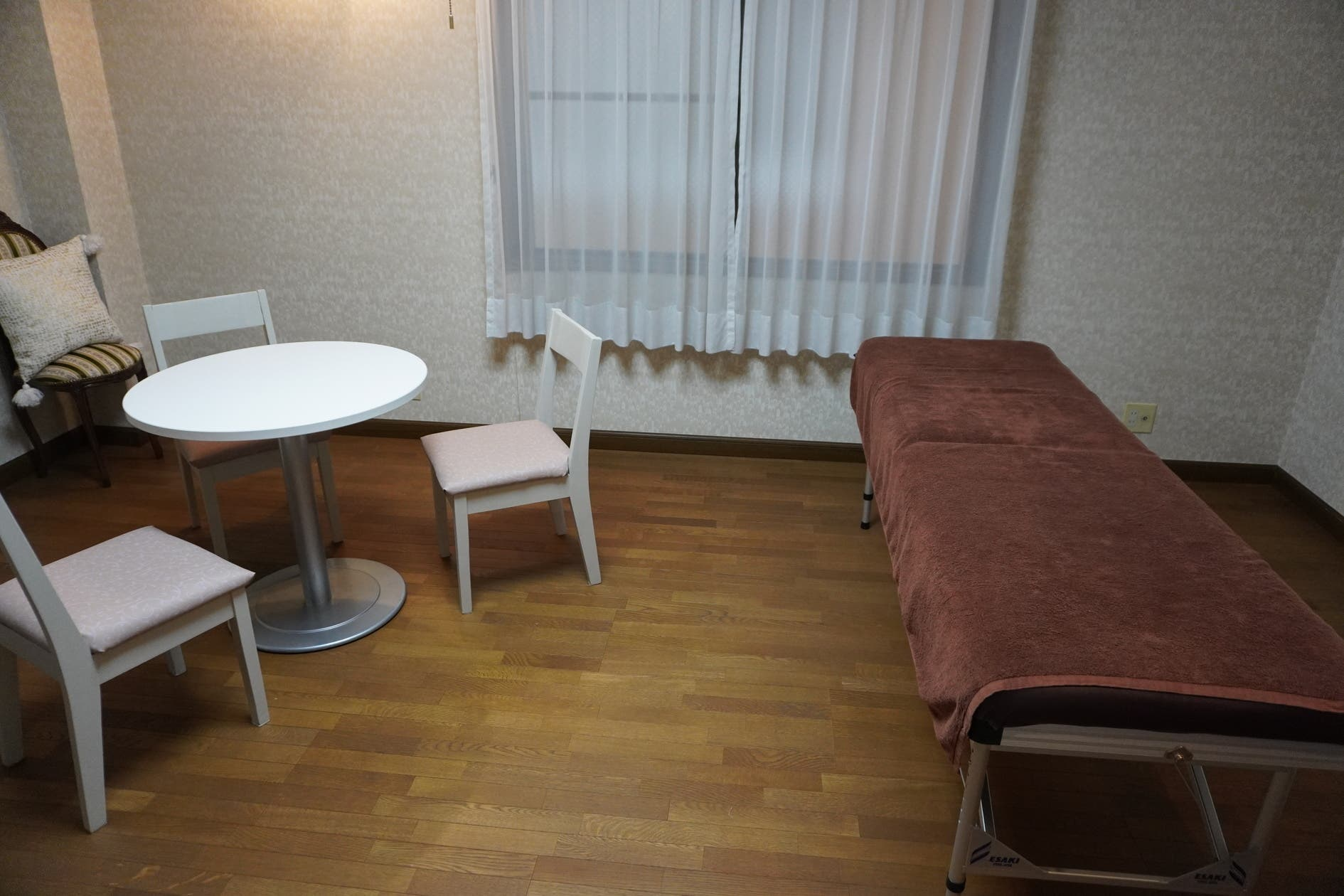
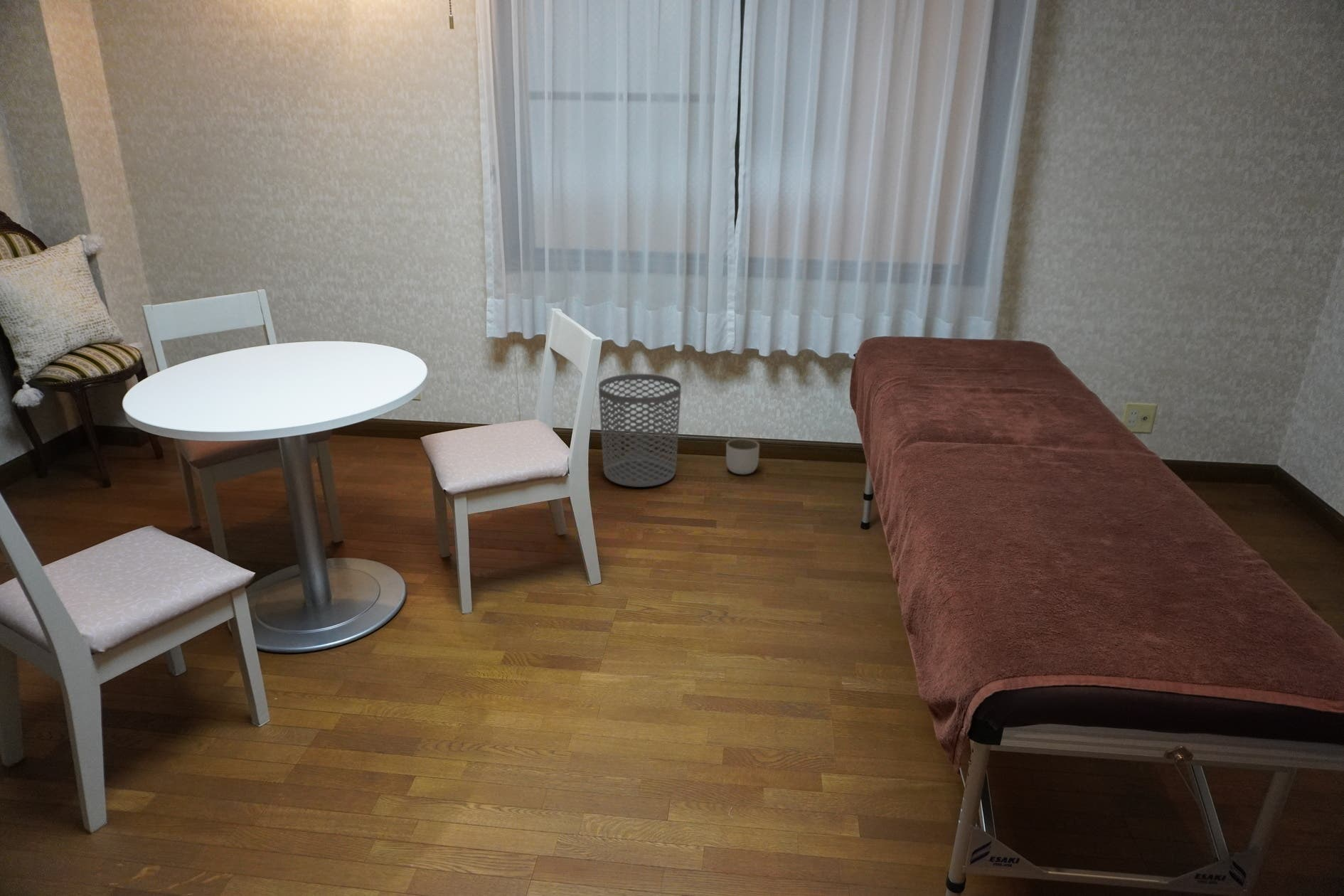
+ waste bin (639, 430)
+ planter (742, 457)
